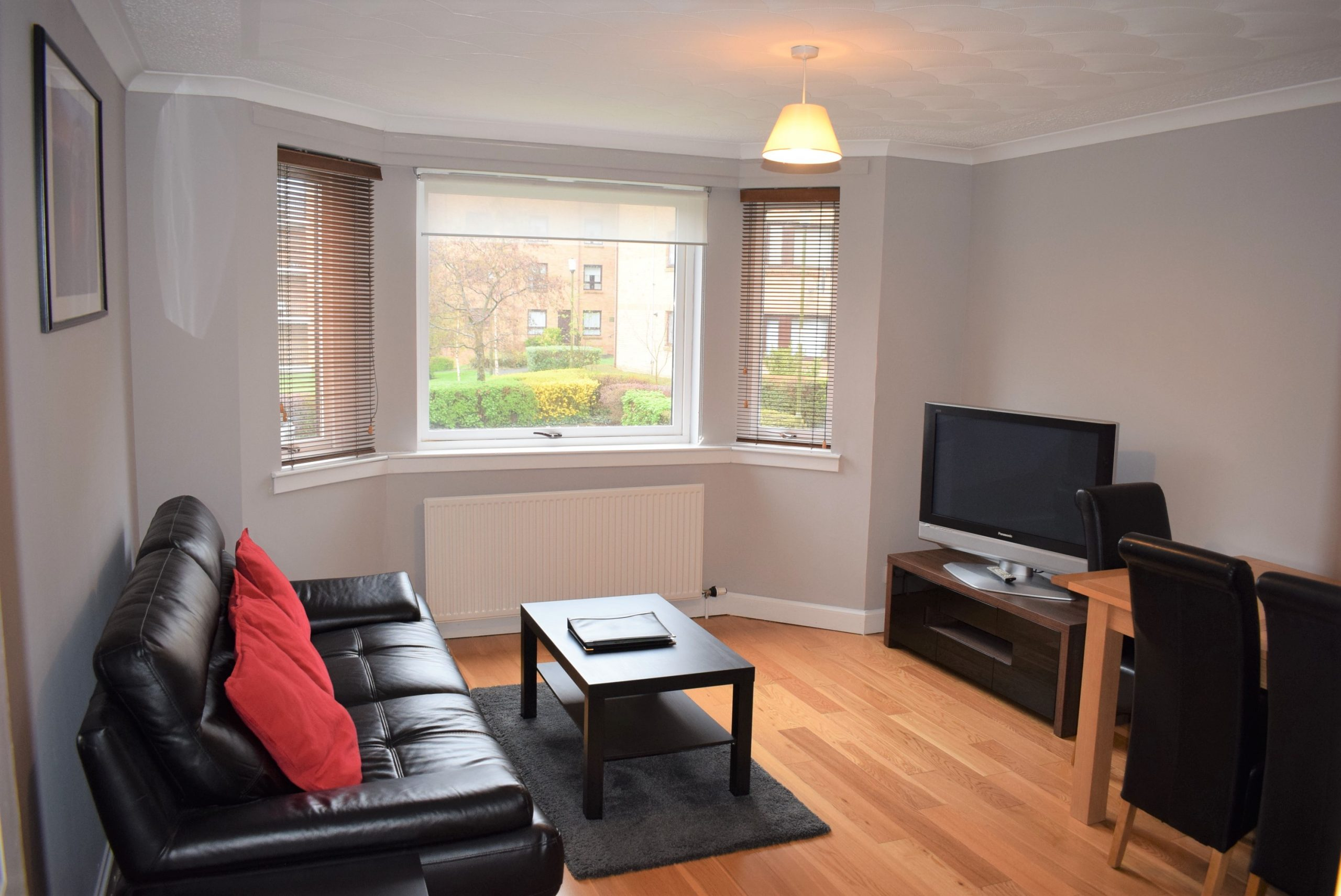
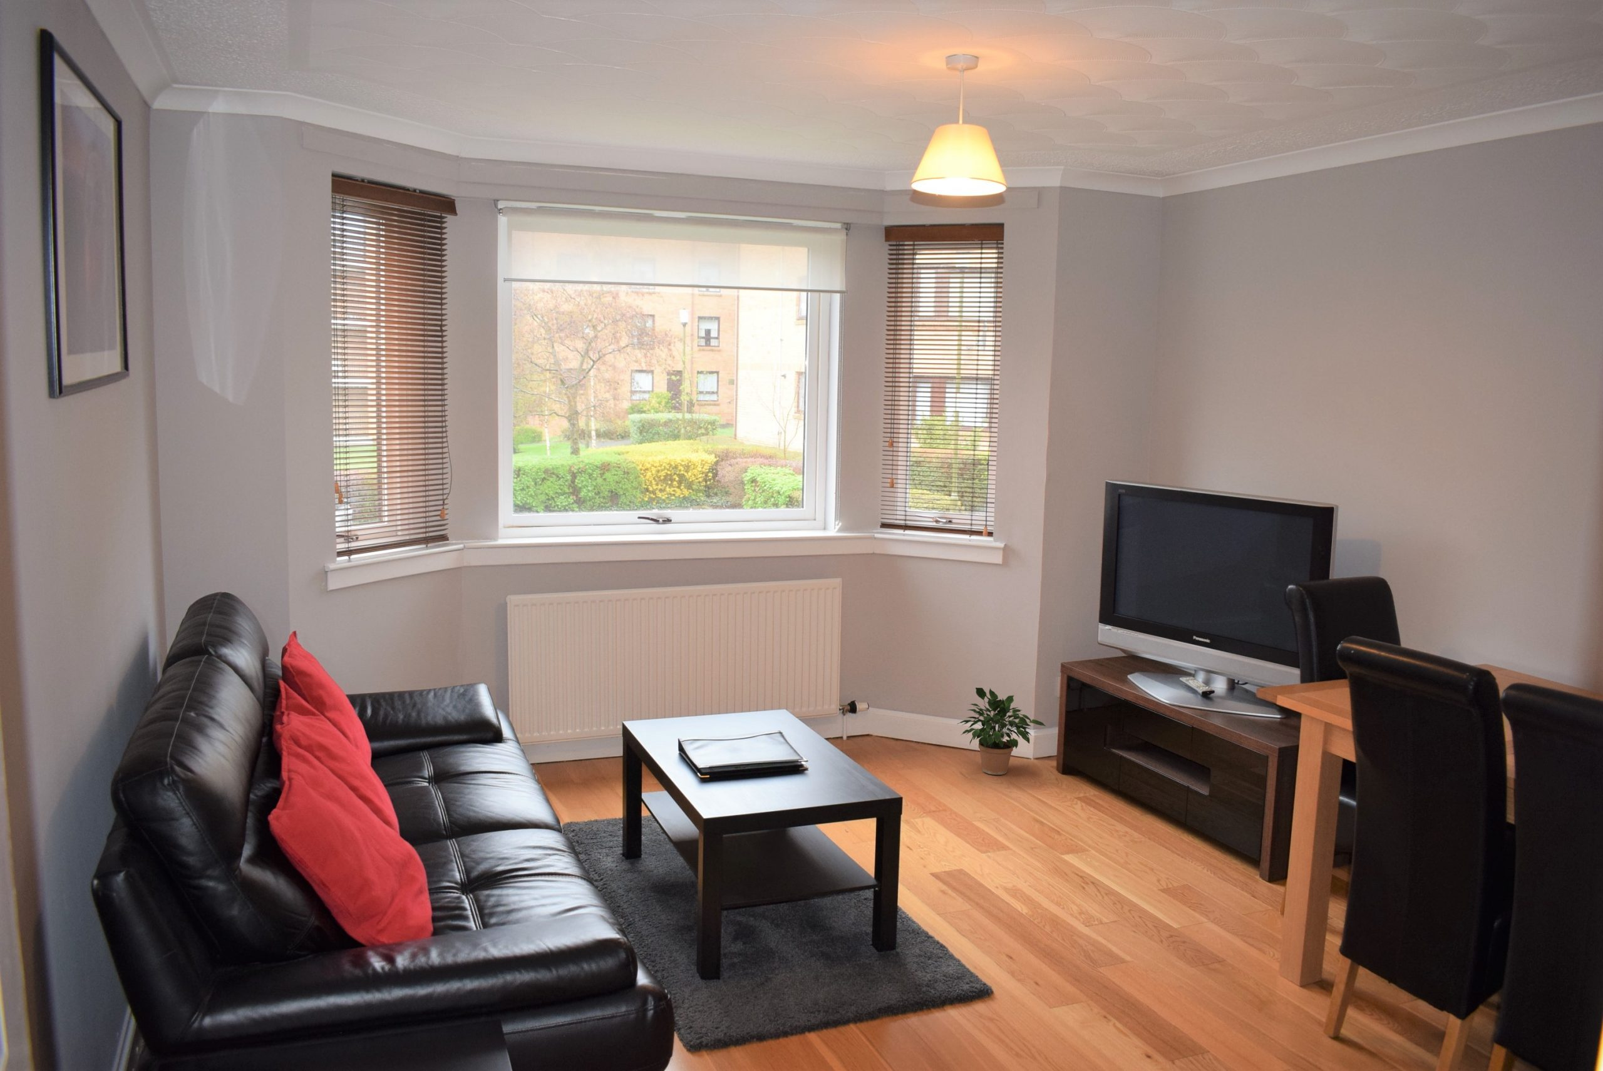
+ potted plant (1003, 730)
